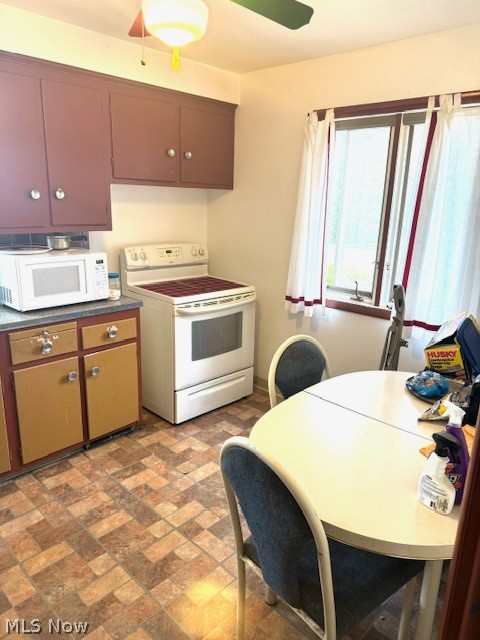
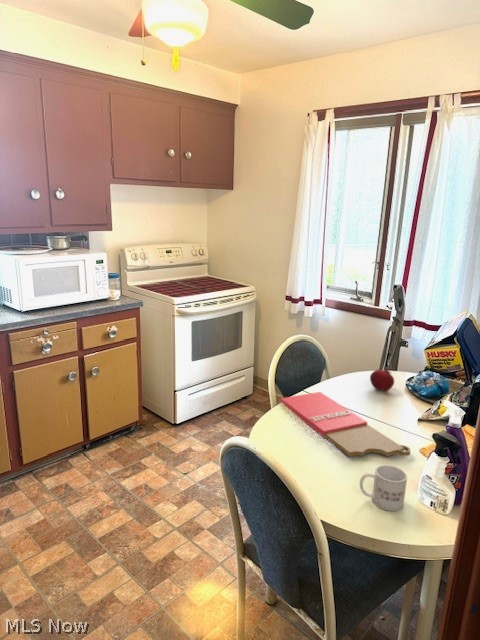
+ cutting board (339, 422)
+ mug (382, 486)
+ fruit (382, 379)
